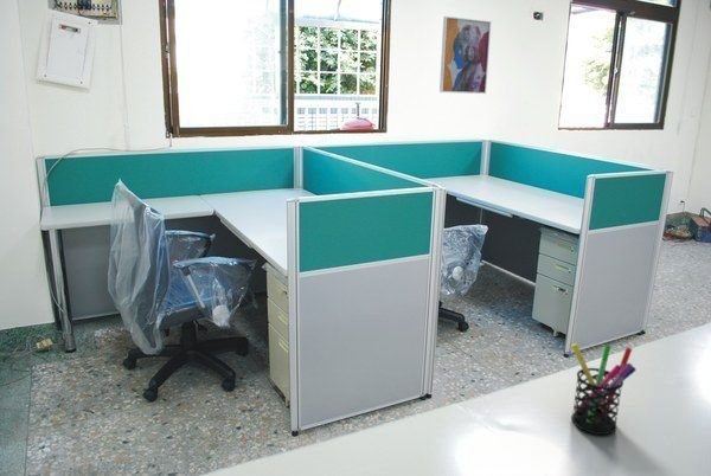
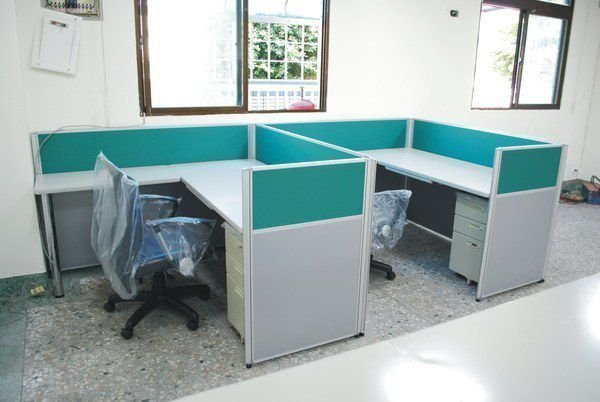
- wall art (465, 56)
- pen holder (602, 381)
